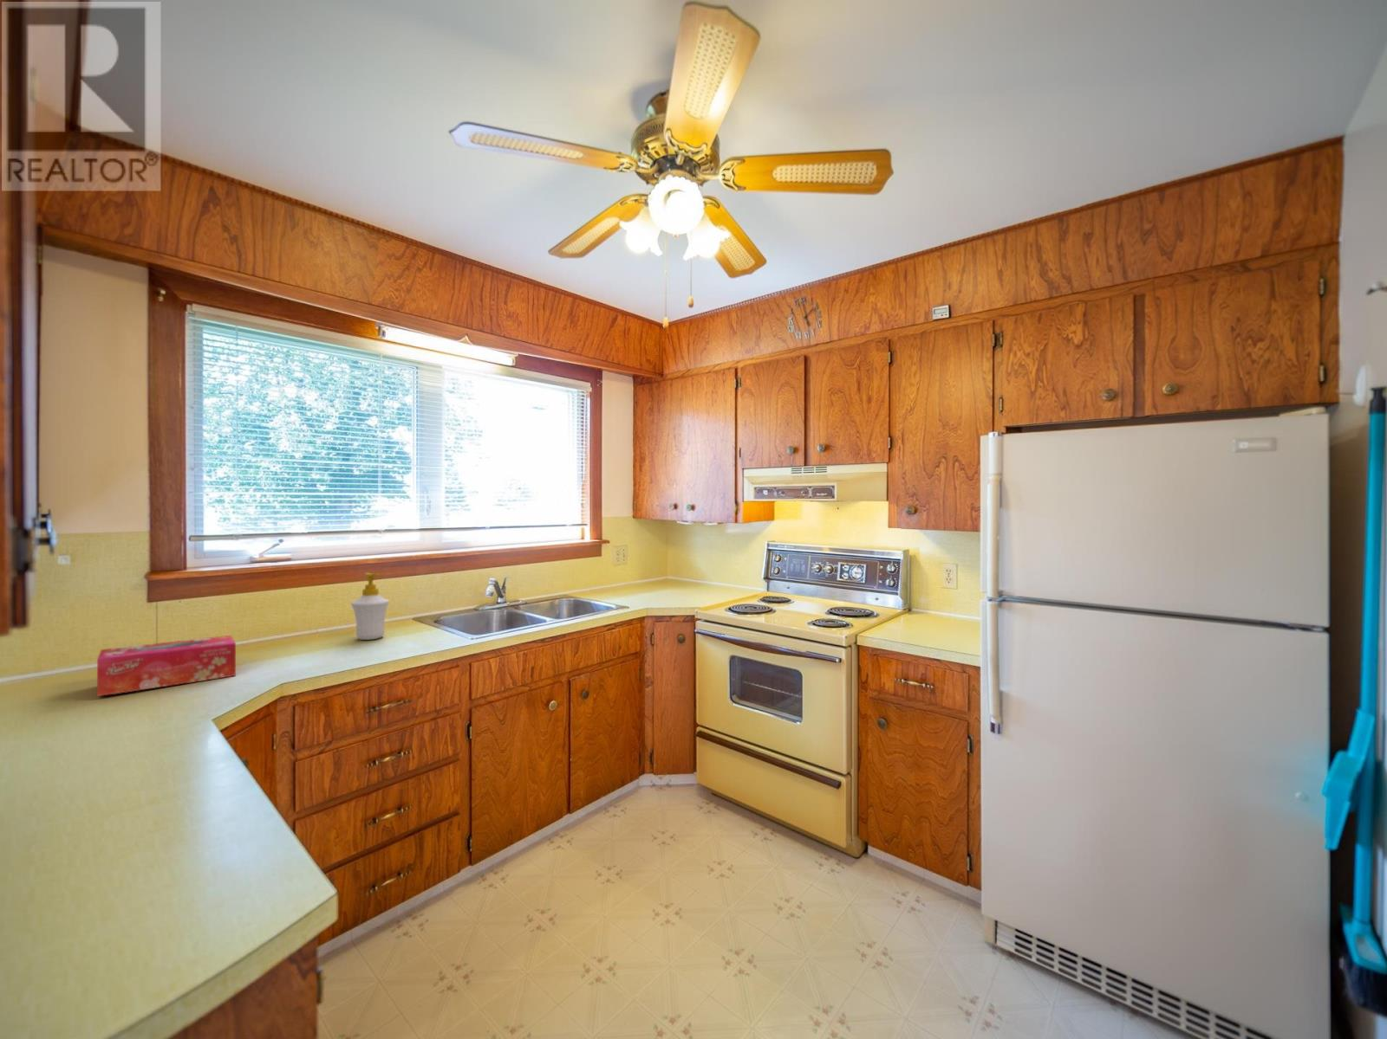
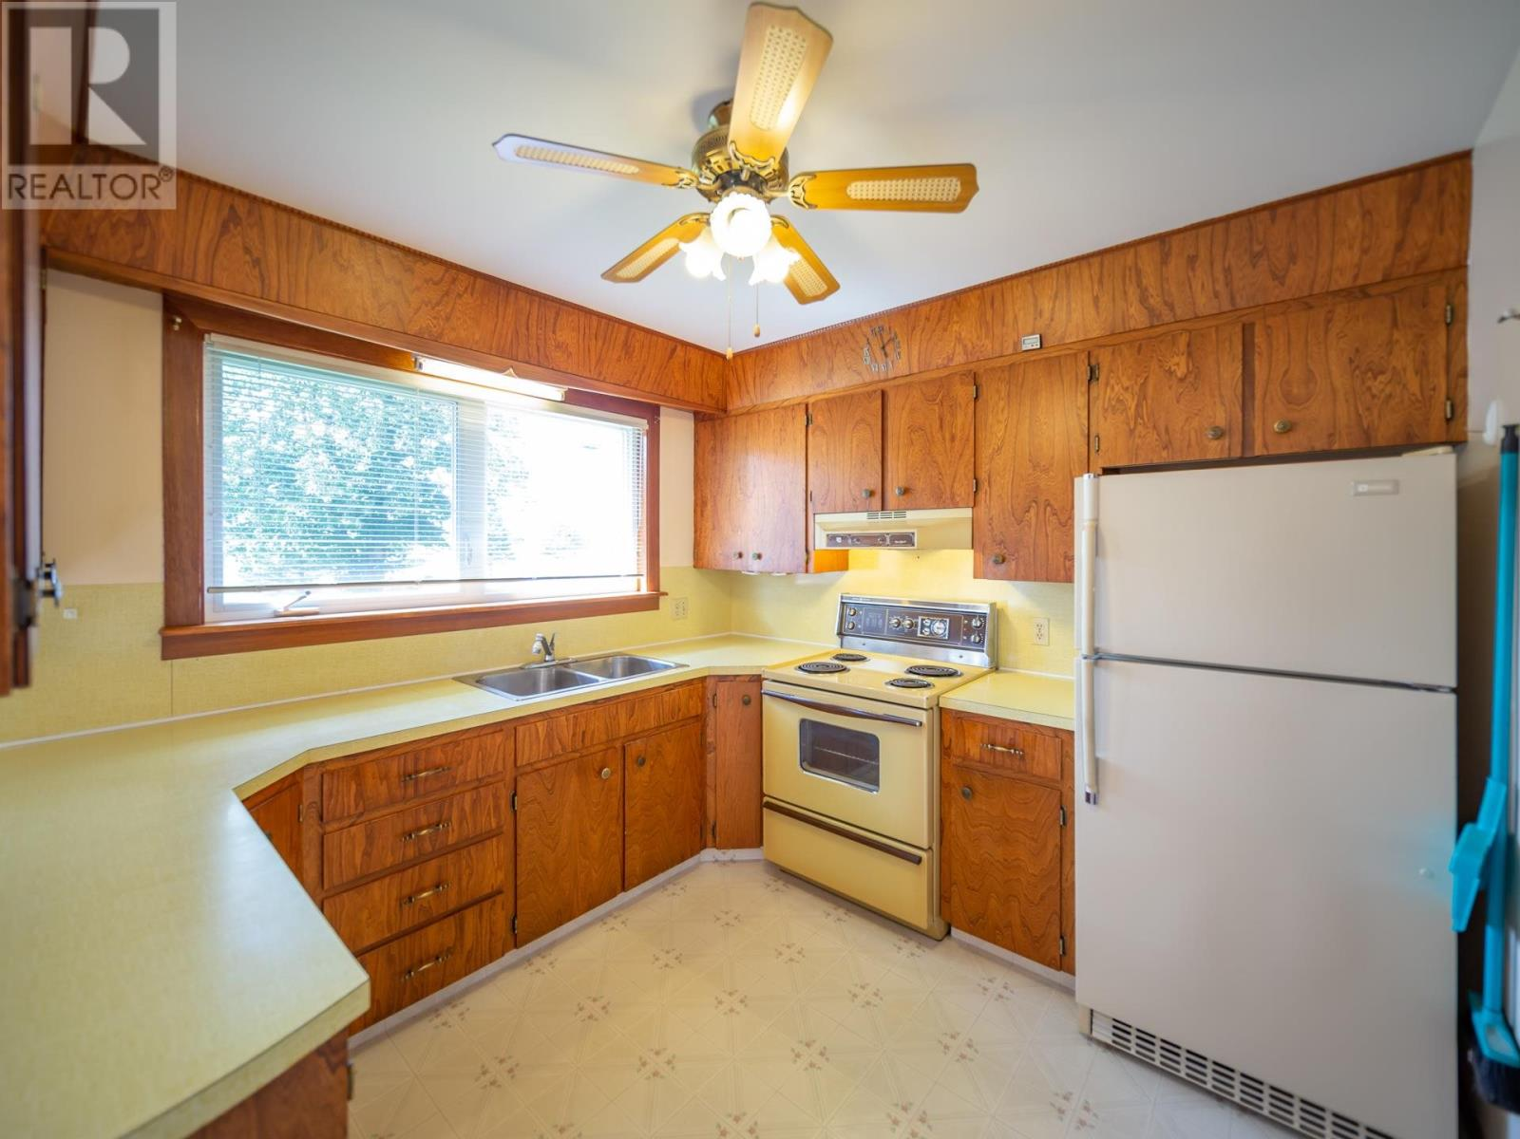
- soap bottle (370, 606)
- tissue box (170, 662)
